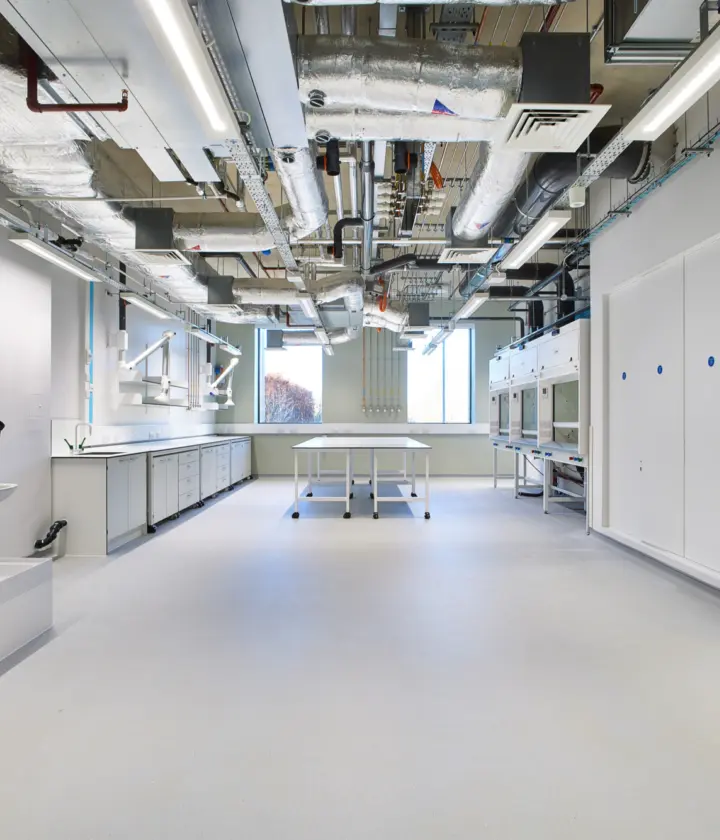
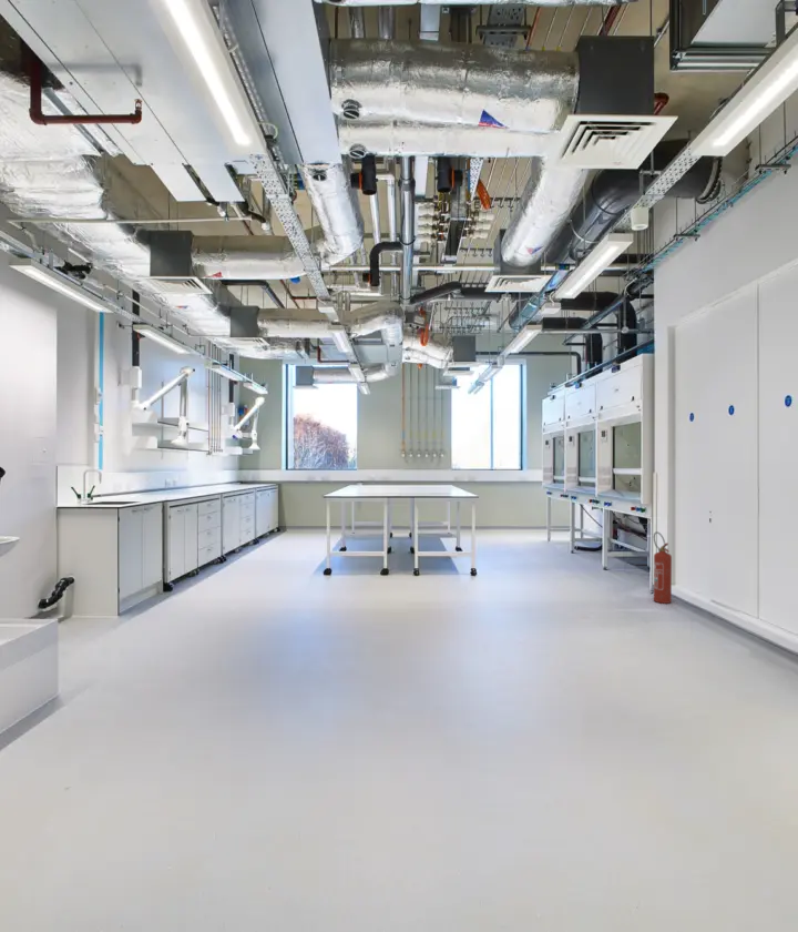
+ fire extinguisher (661, 566)
